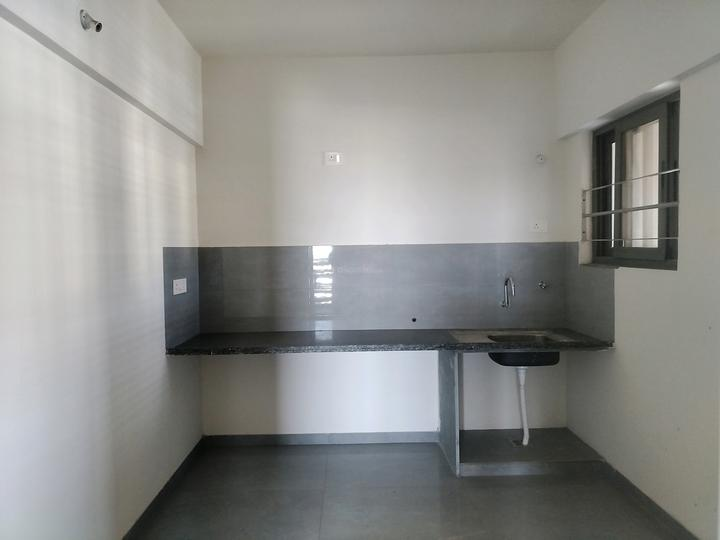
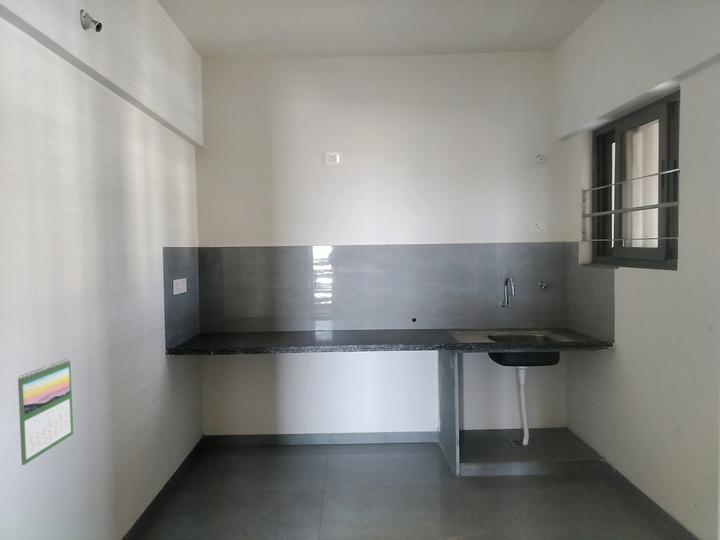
+ calendar (47, 406)
